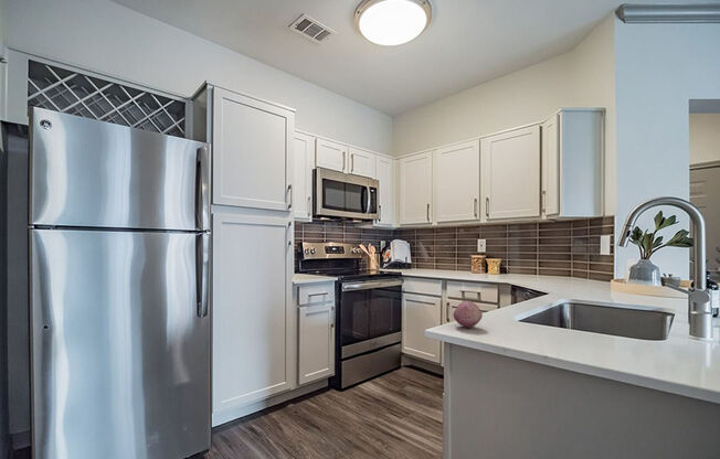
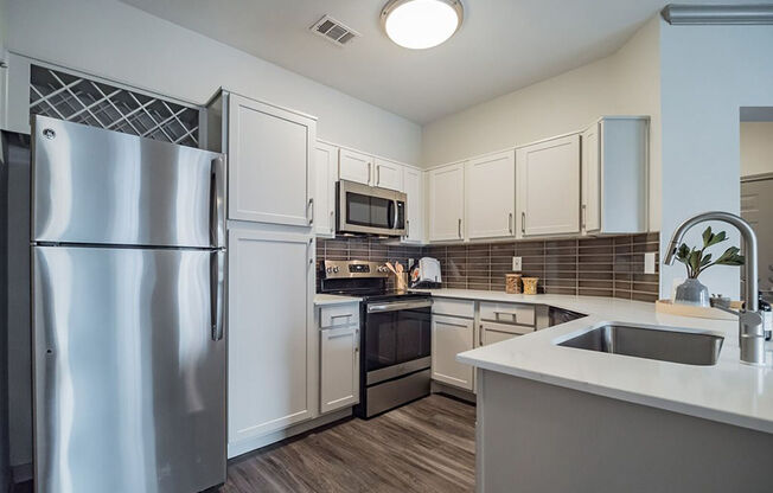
- fruit (467, 313)
